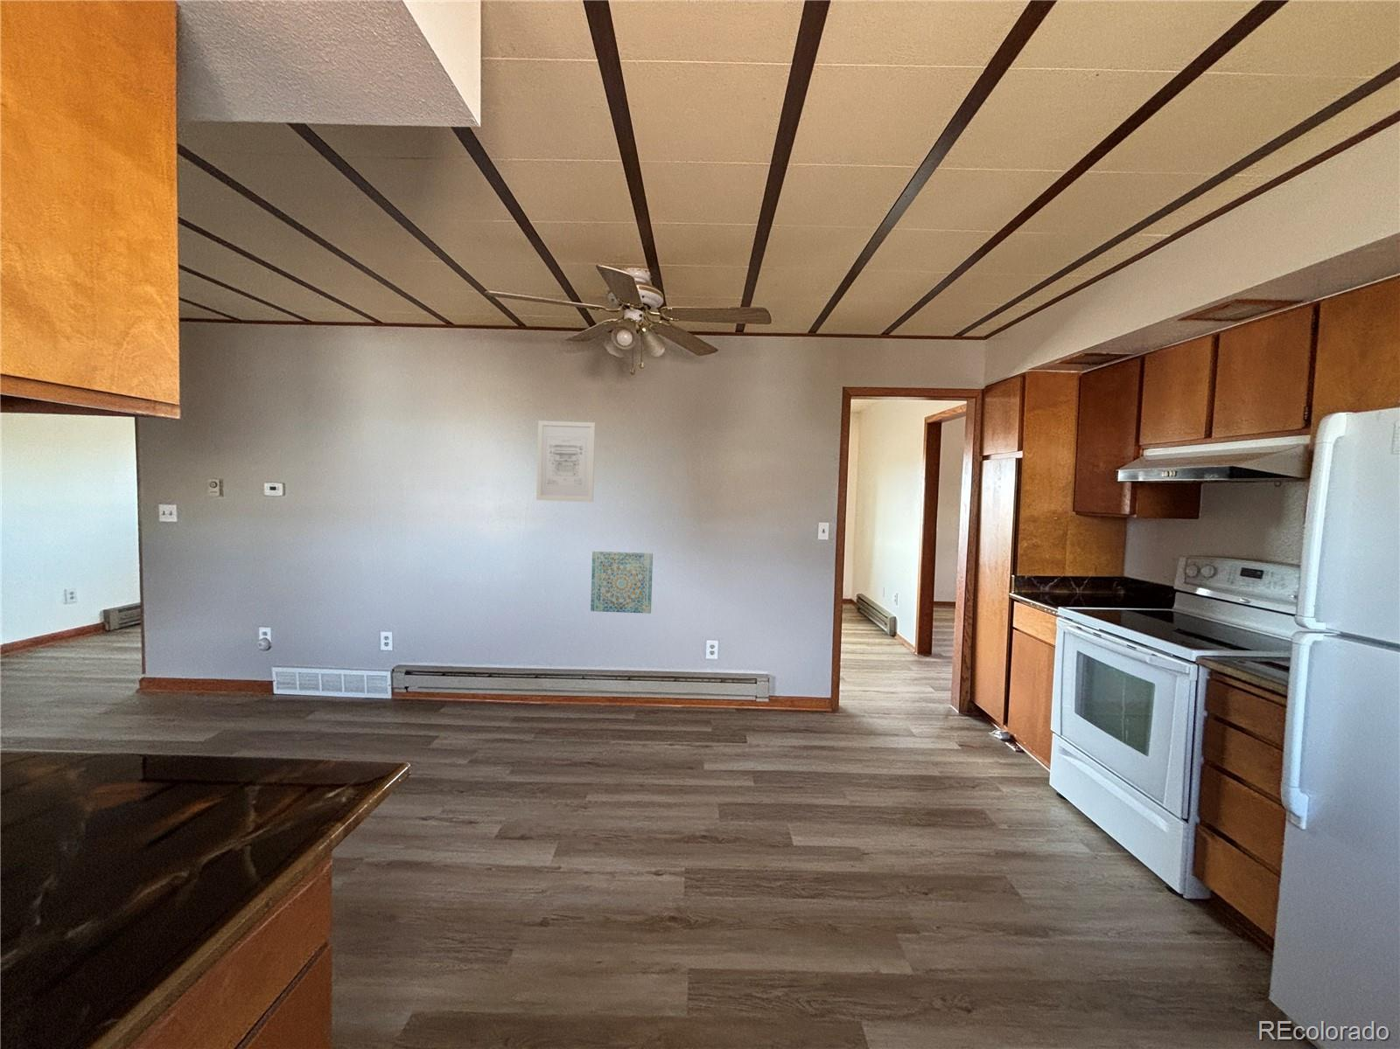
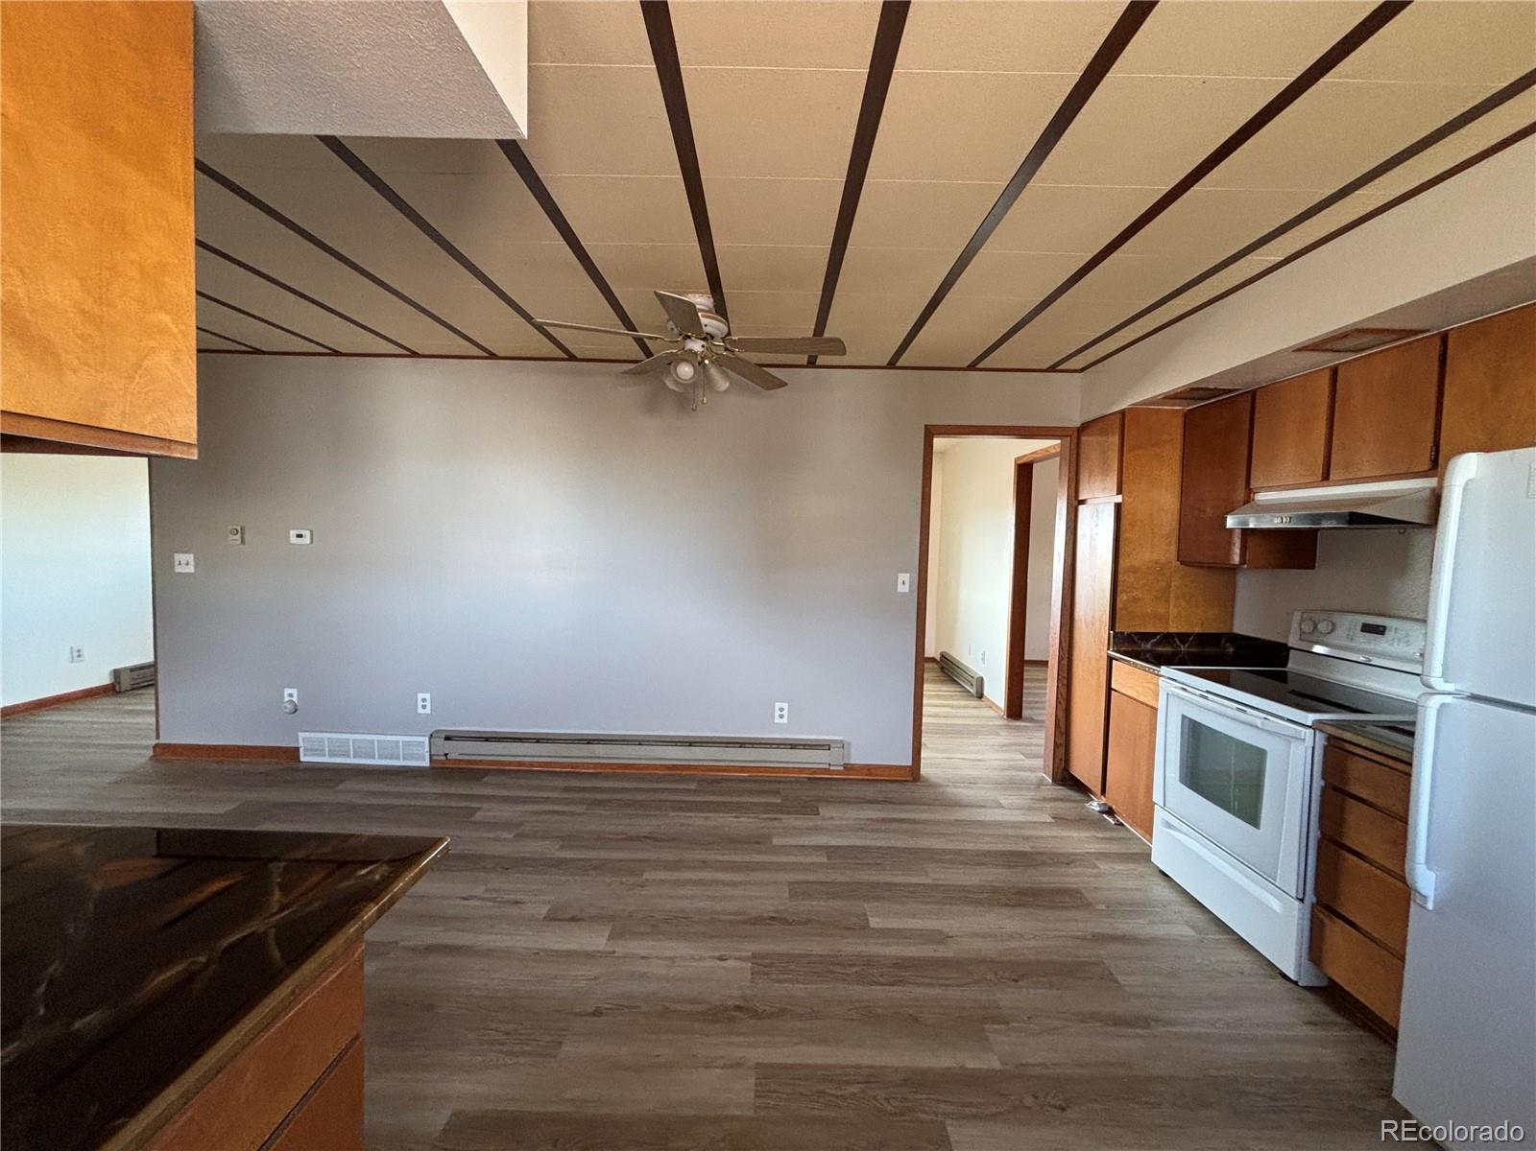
- wall art (622, 582)
- wall art (566, 461)
